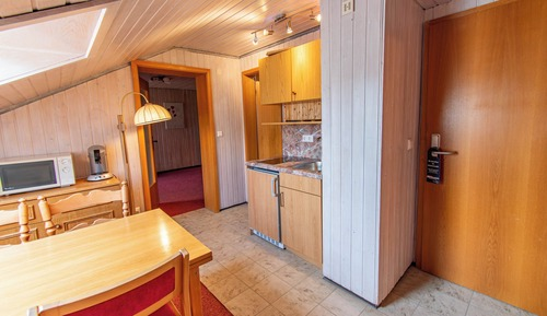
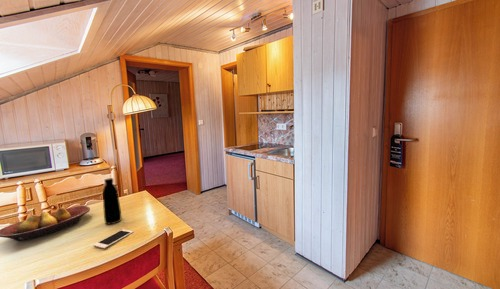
+ cell phone (114, 238)
+ bottle (111, 200)
+ fruit bowl (49, 219)
